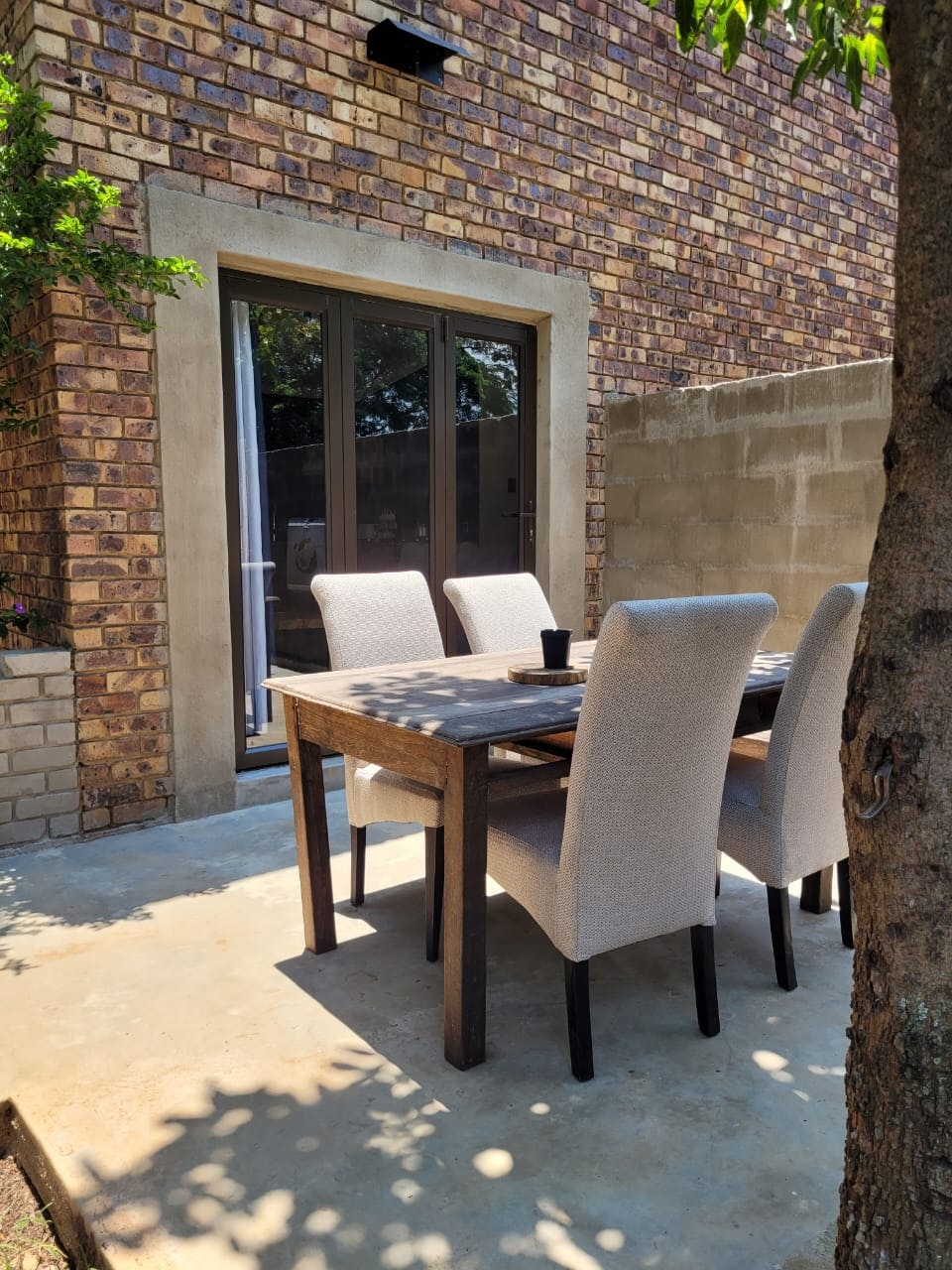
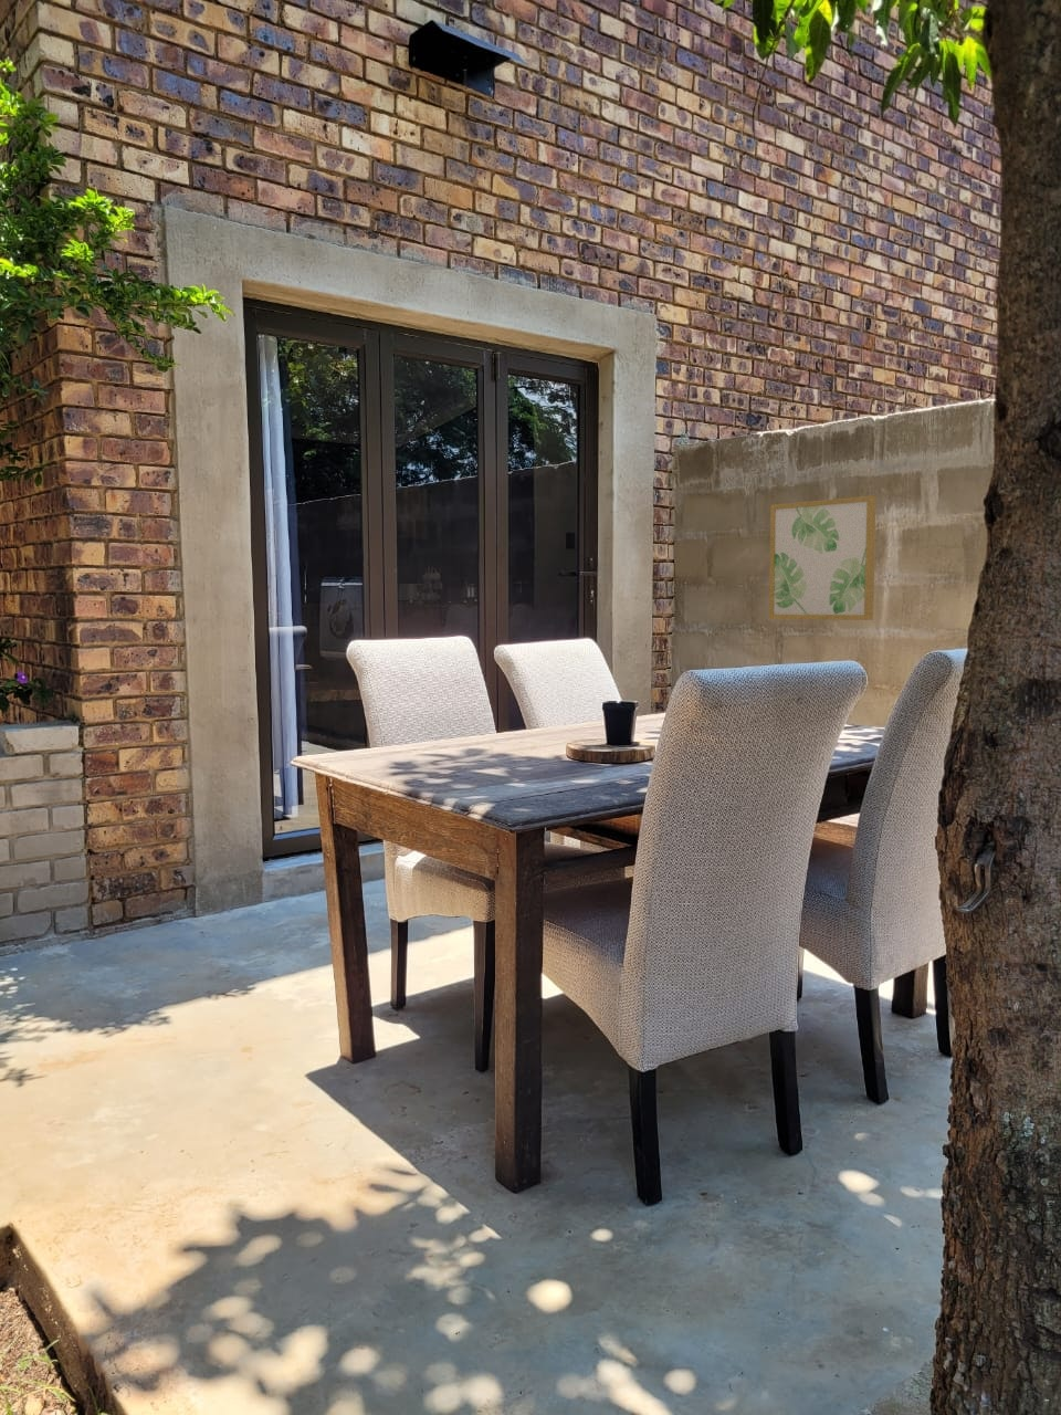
+ wall art (820, 559)
